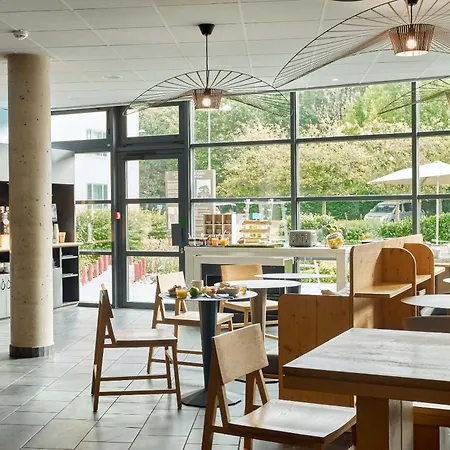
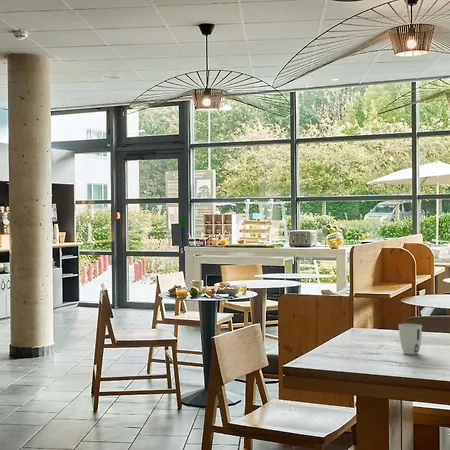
+ cup (410, 339)
